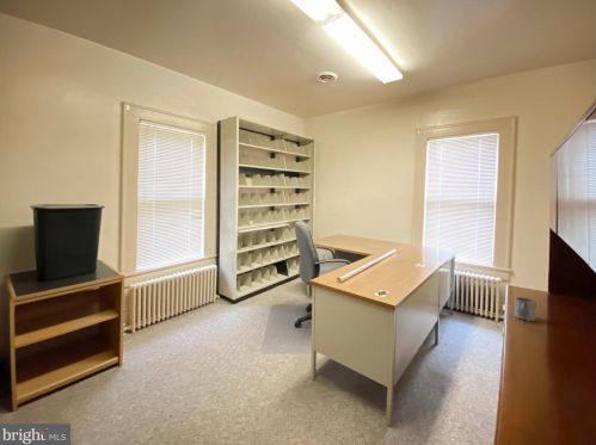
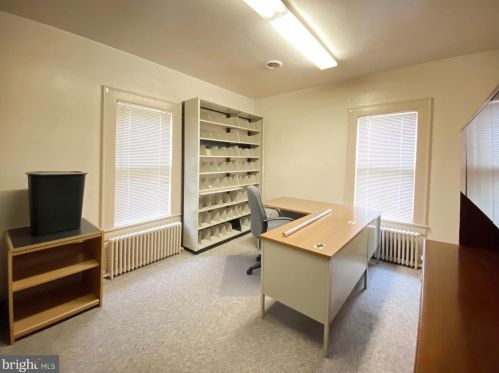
- mug (523, 309)
